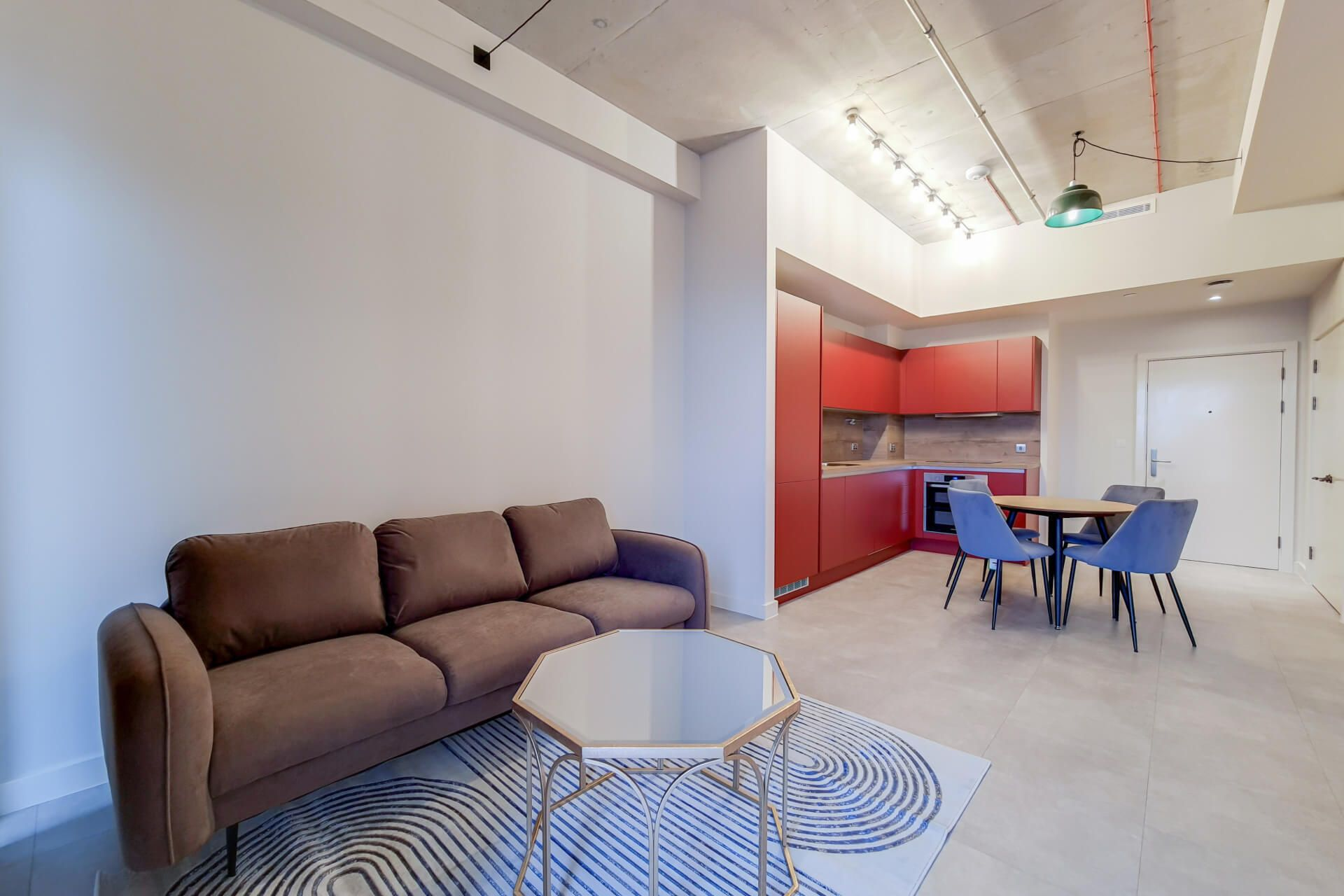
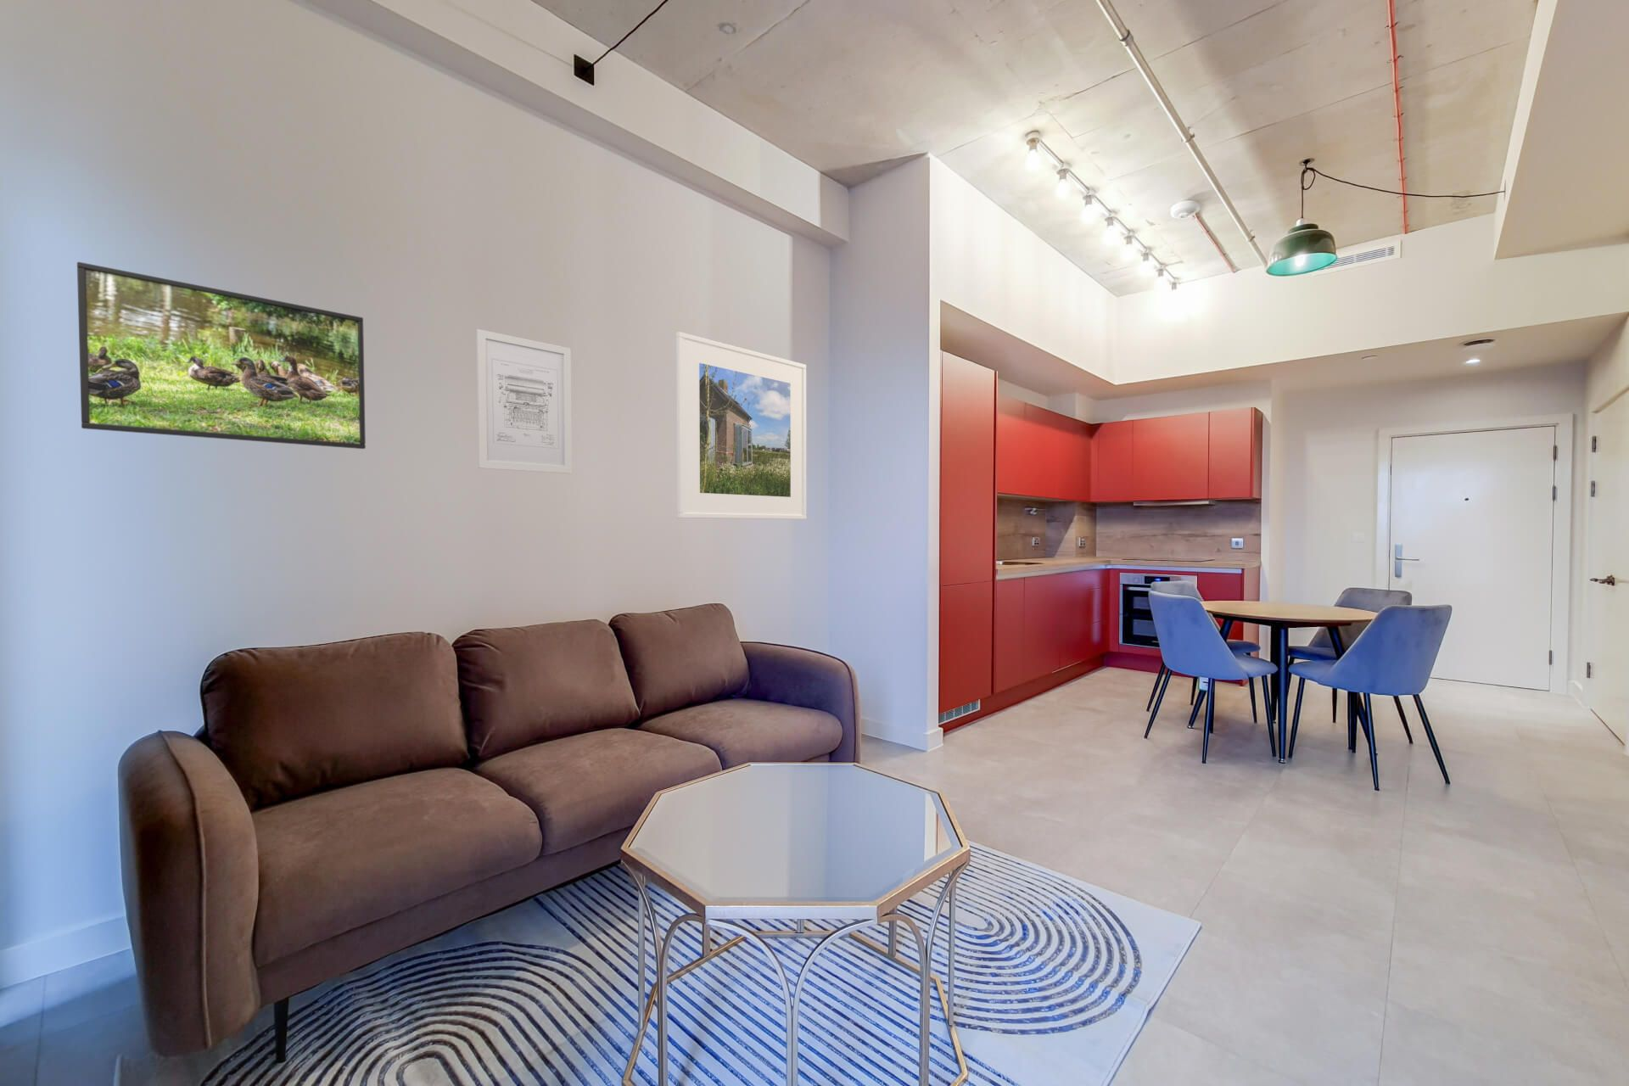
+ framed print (747, 434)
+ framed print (238, 366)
+ wall art (526, 405)
